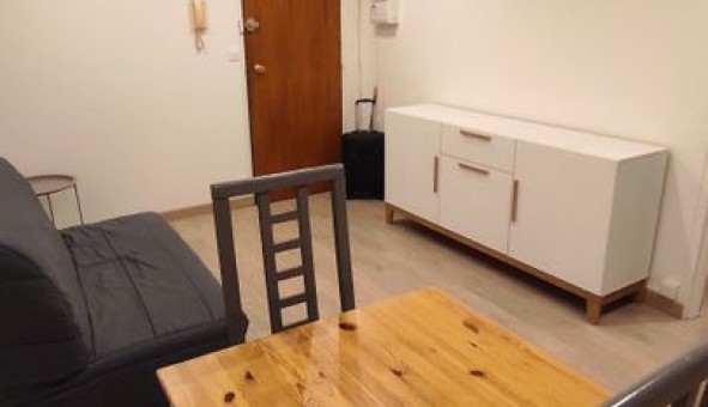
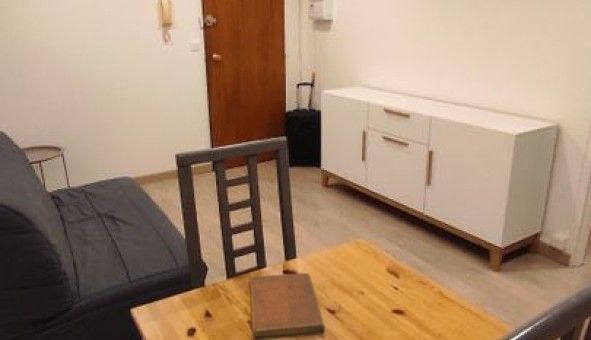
+ notebook (284, 303)
